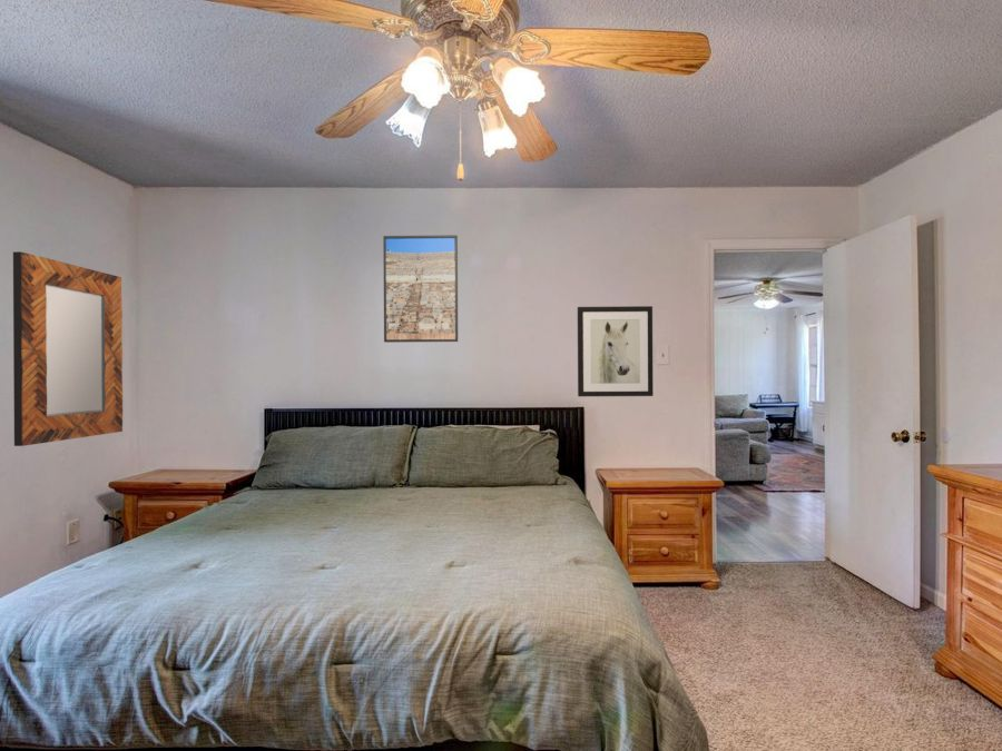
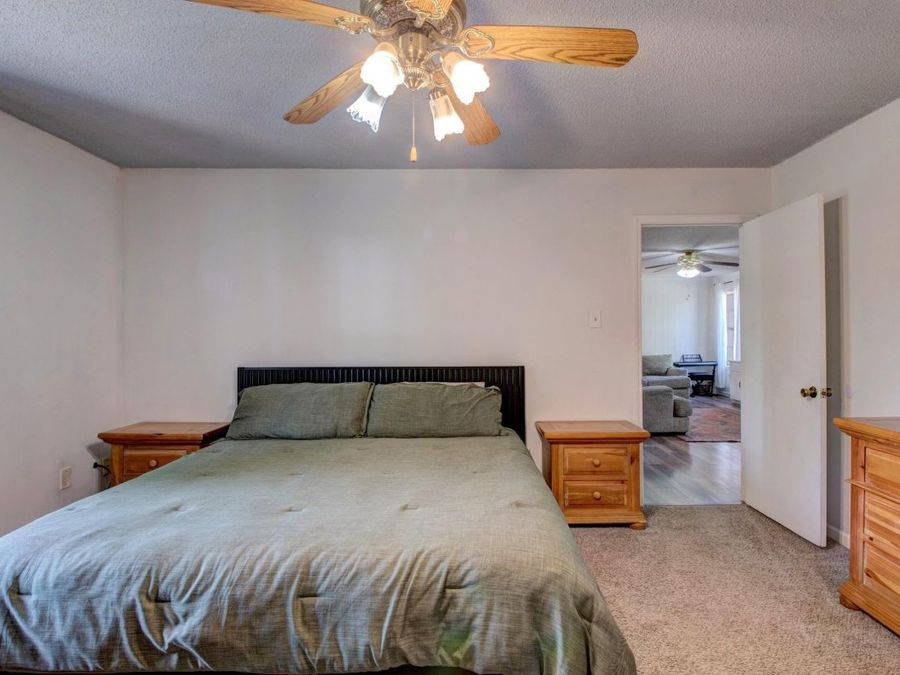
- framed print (420, 288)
- wall art (615, 352)
- home mirror (73, 352)
